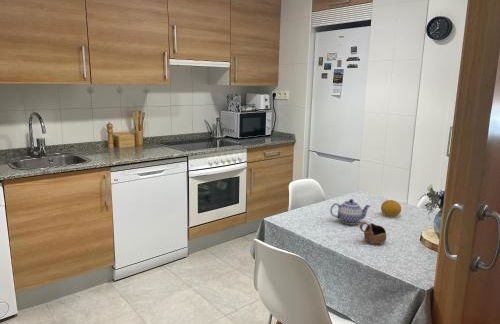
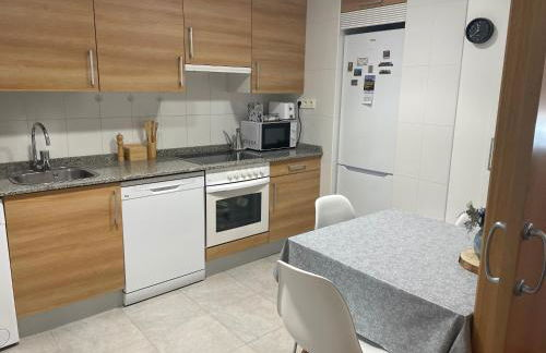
- cup (372, 231)
- teapot (350, 210)
- fruit (391, 207)
